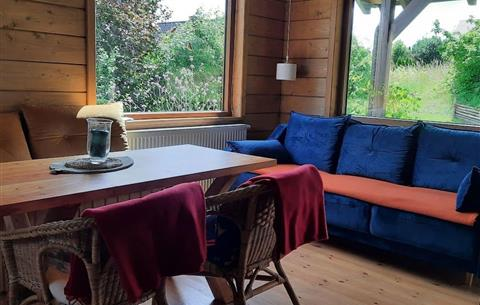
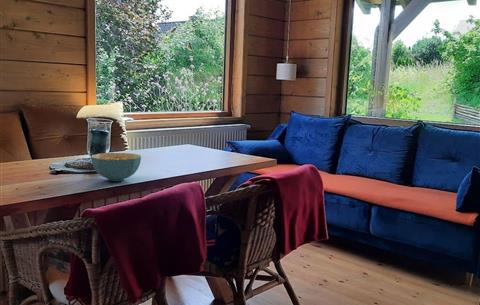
+ cereal bowl (116, 167)
